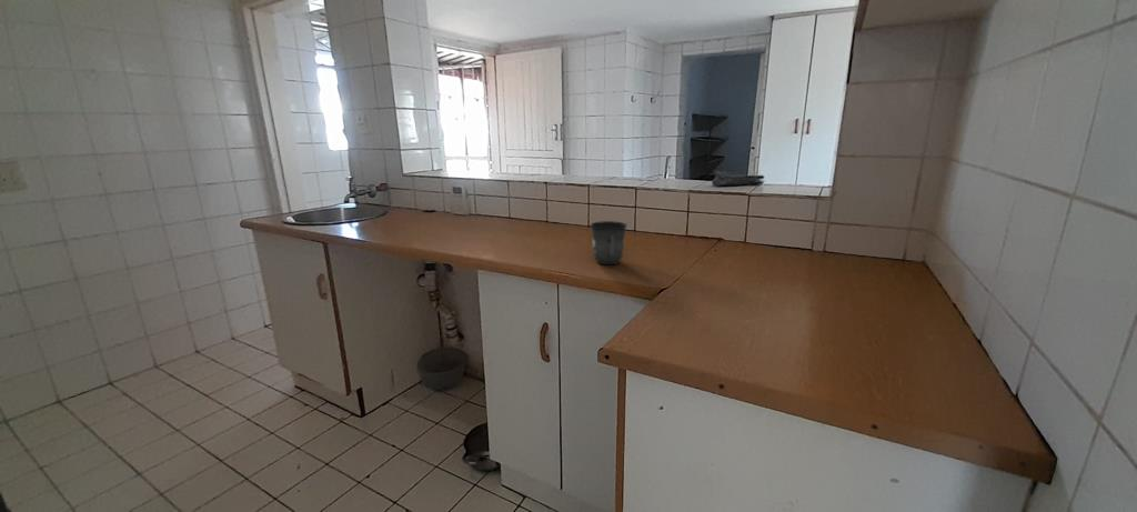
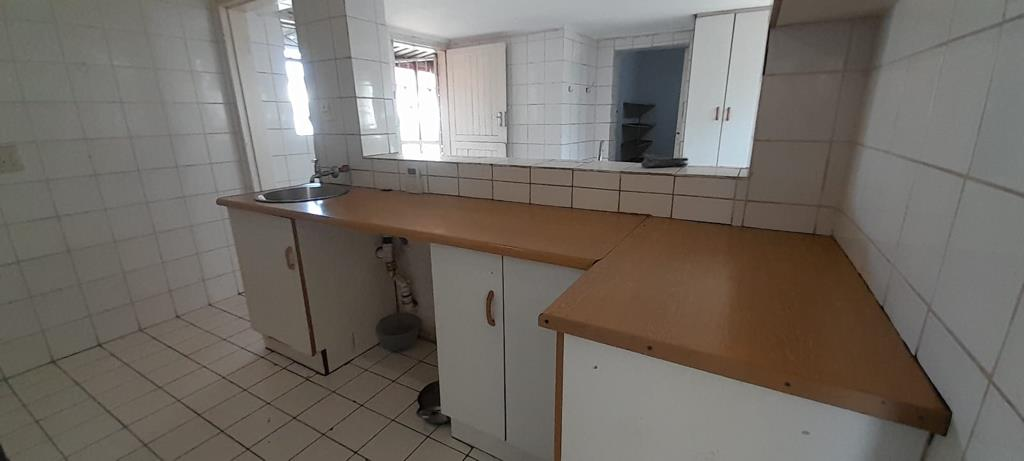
- mug (608, 244)
